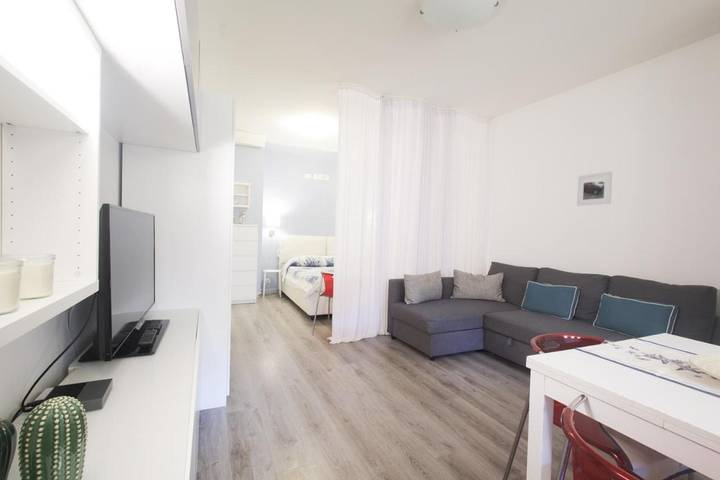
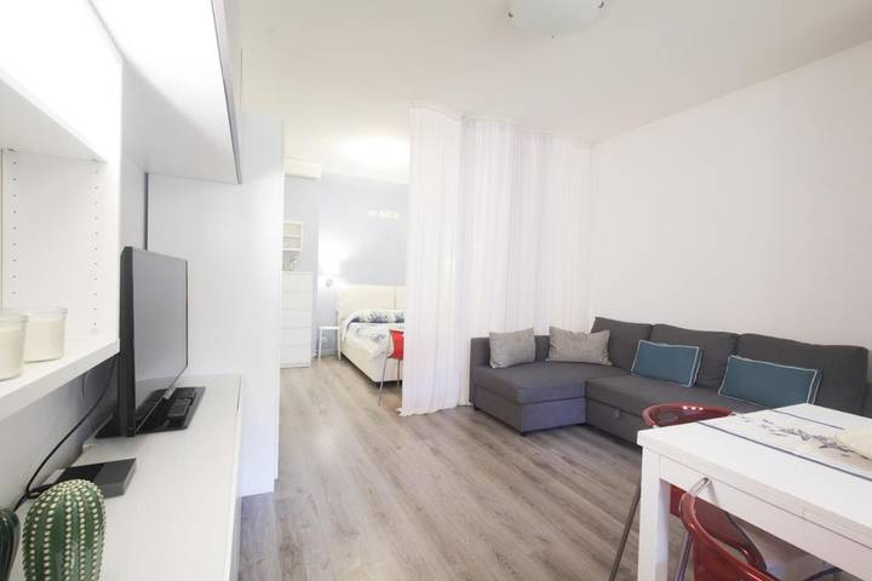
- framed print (593, 189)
